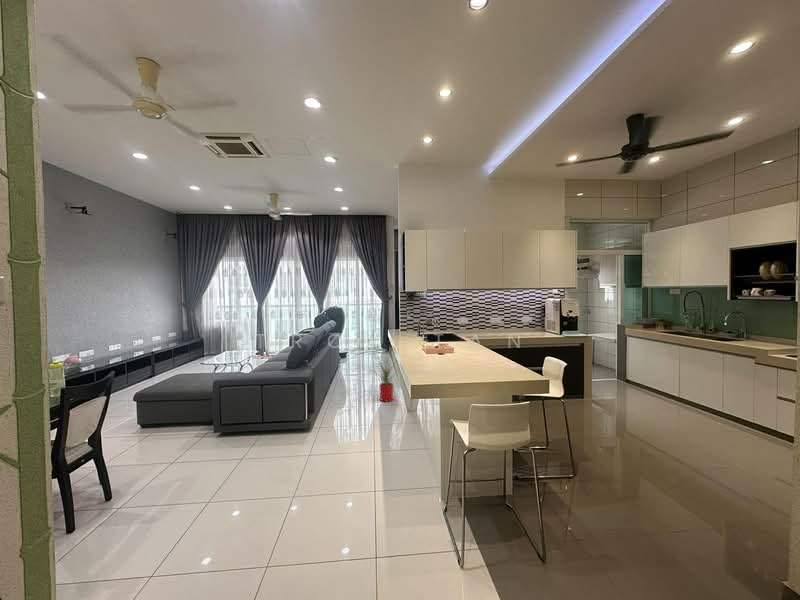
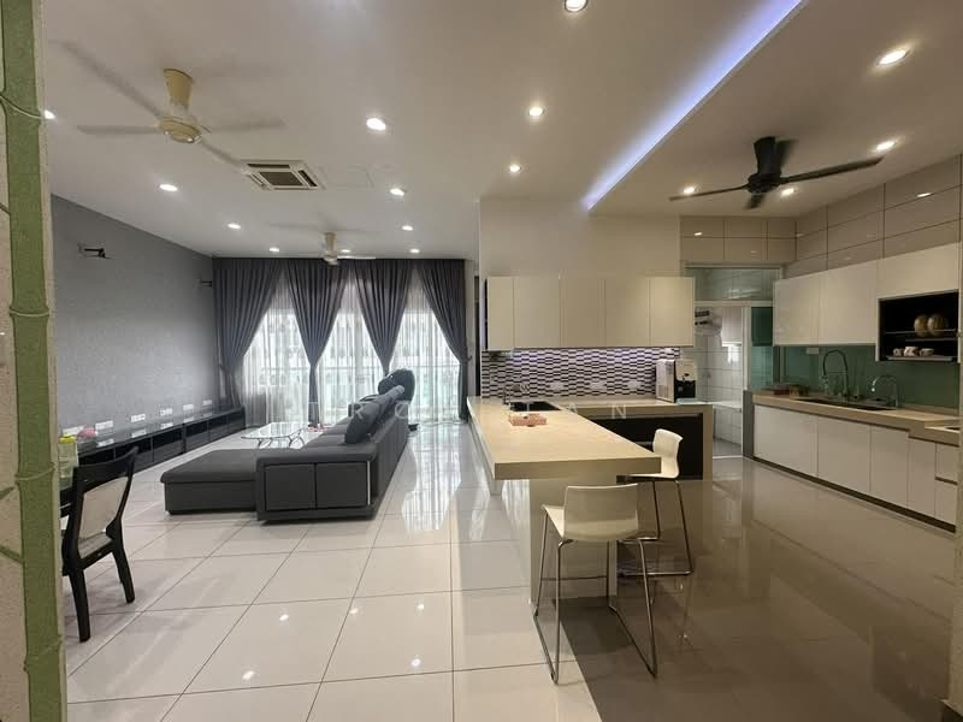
- house plant (386, 374)
